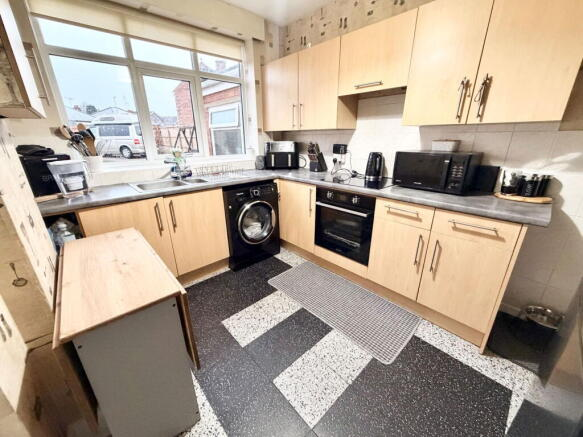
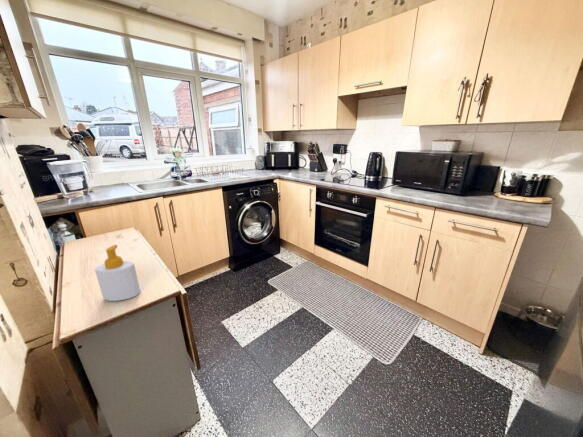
+ soap bottle (116, 272)
